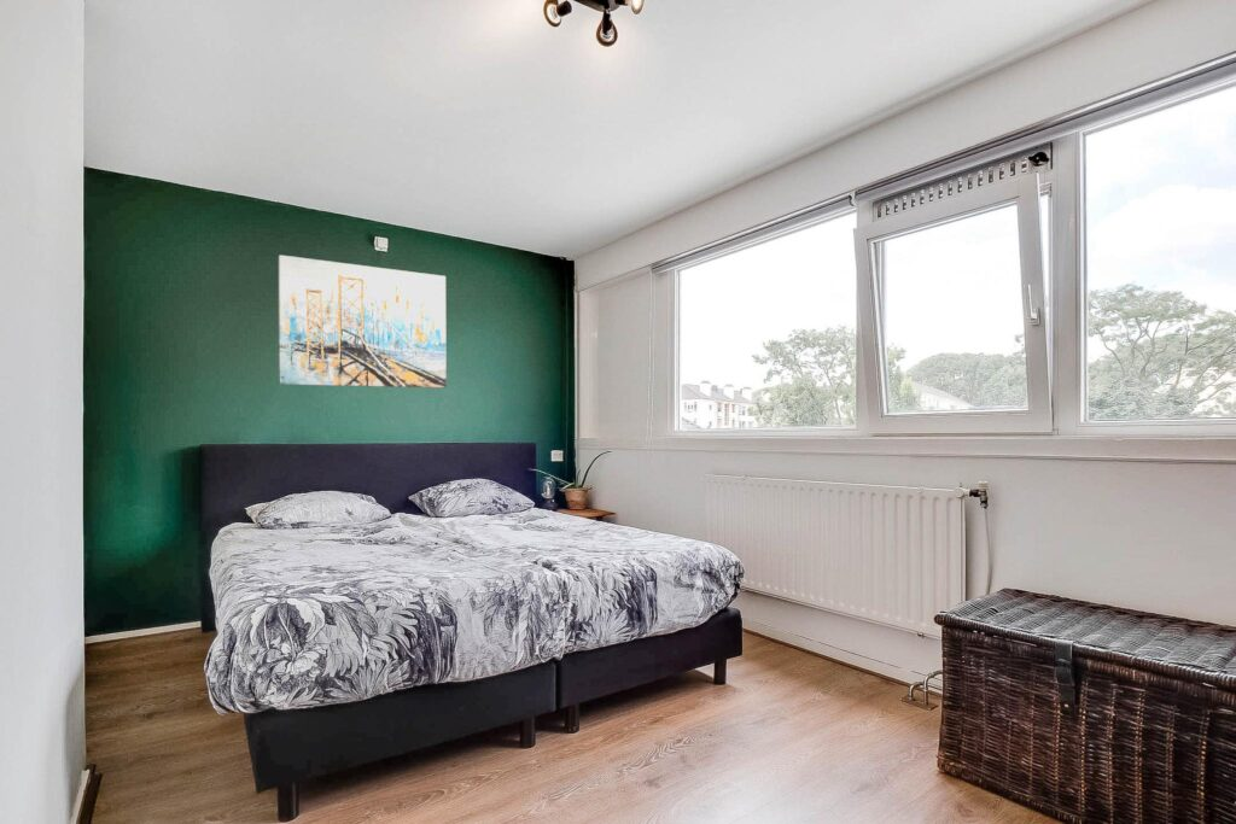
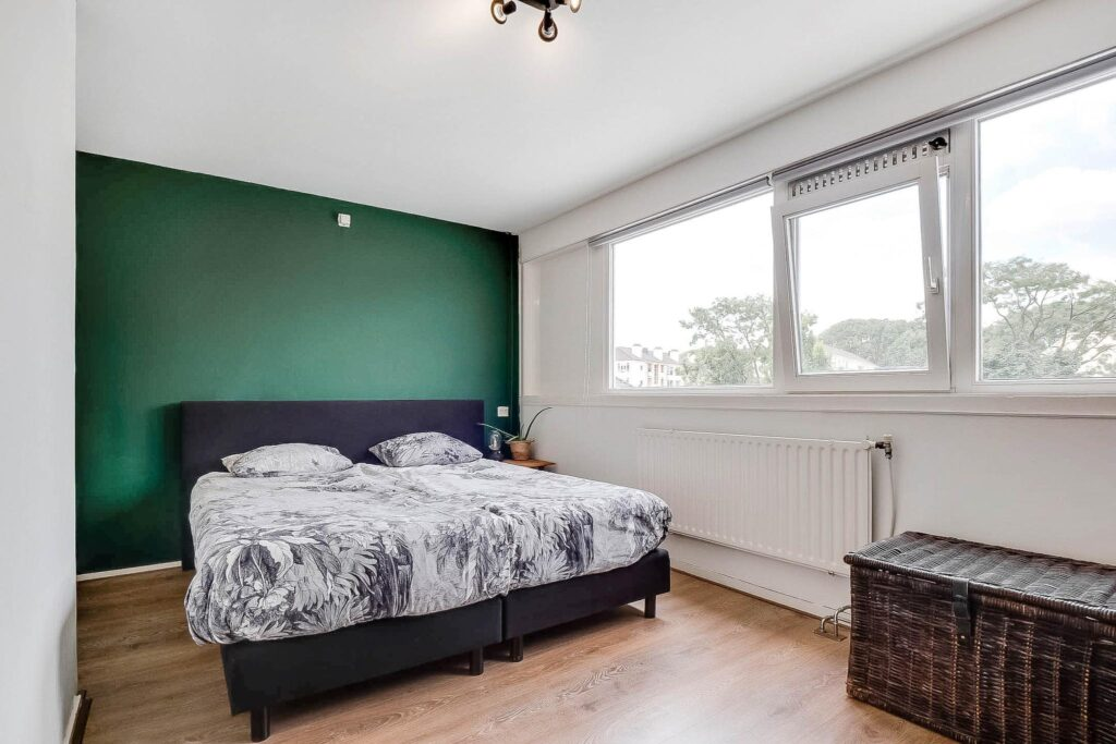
- wall art (367, 326)
